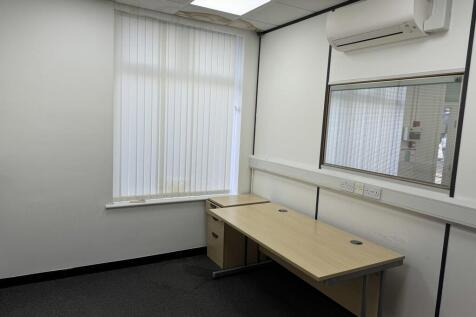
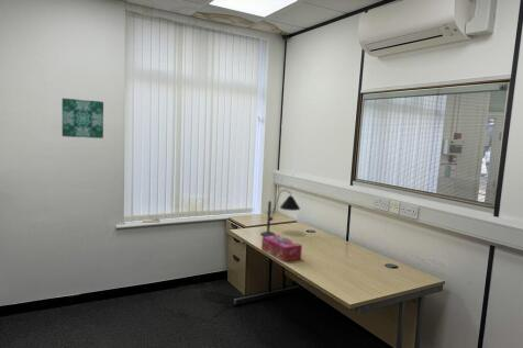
+ wall art (82, 119)
+ desk lamp (282, 209)
+ tissue box (280, 247)
